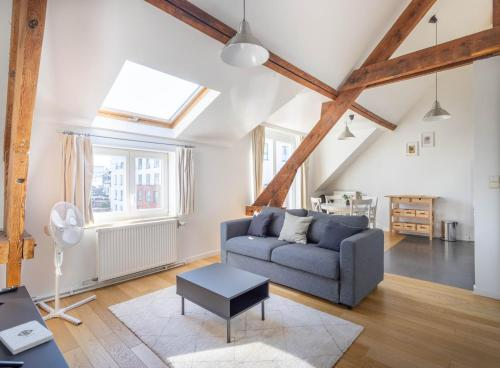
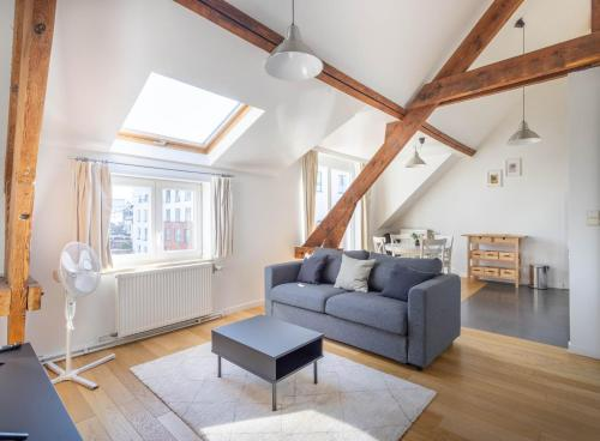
- notepad (25, 335)
